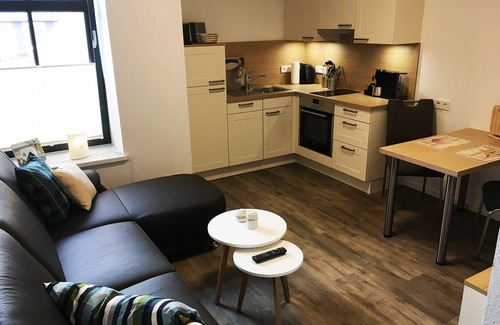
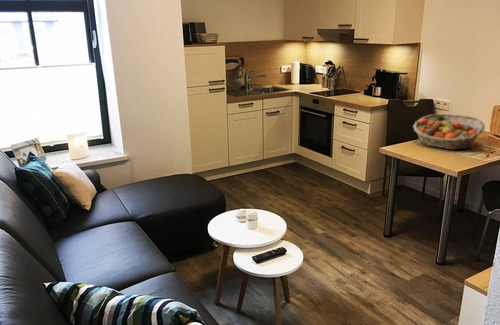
+ fruit basket (447, 131)
